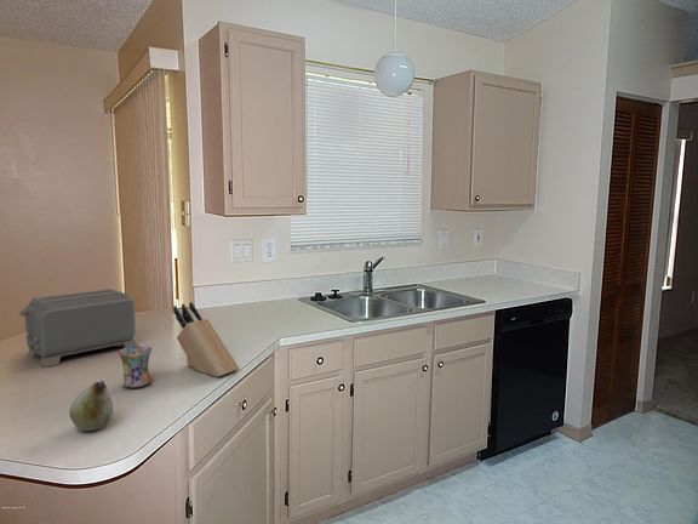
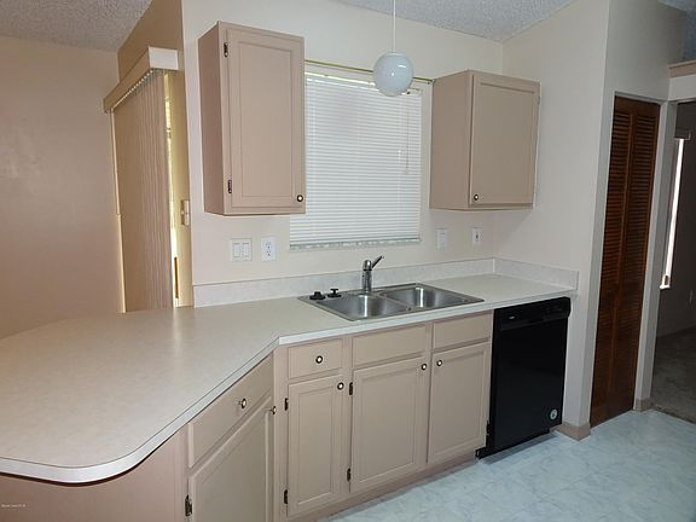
- toaster (78, 324)
- knife block (202, 336)
- fruit (91, 404)
- mug (133, 366)
